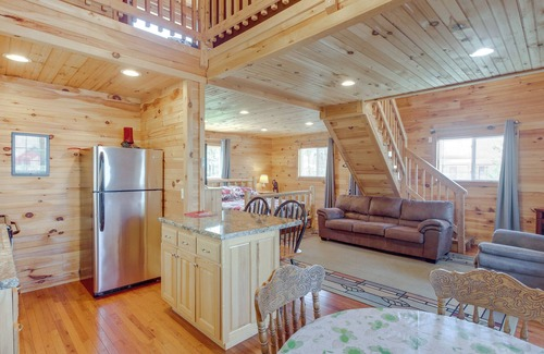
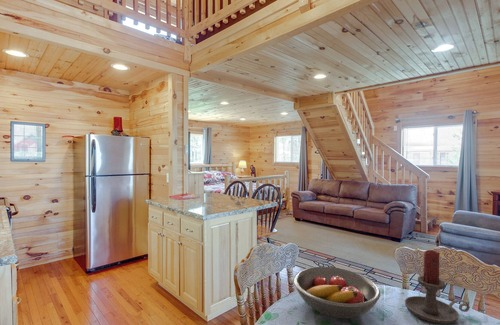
+ candle holder (438, 281)
+ fruit bowl (334, 291)
